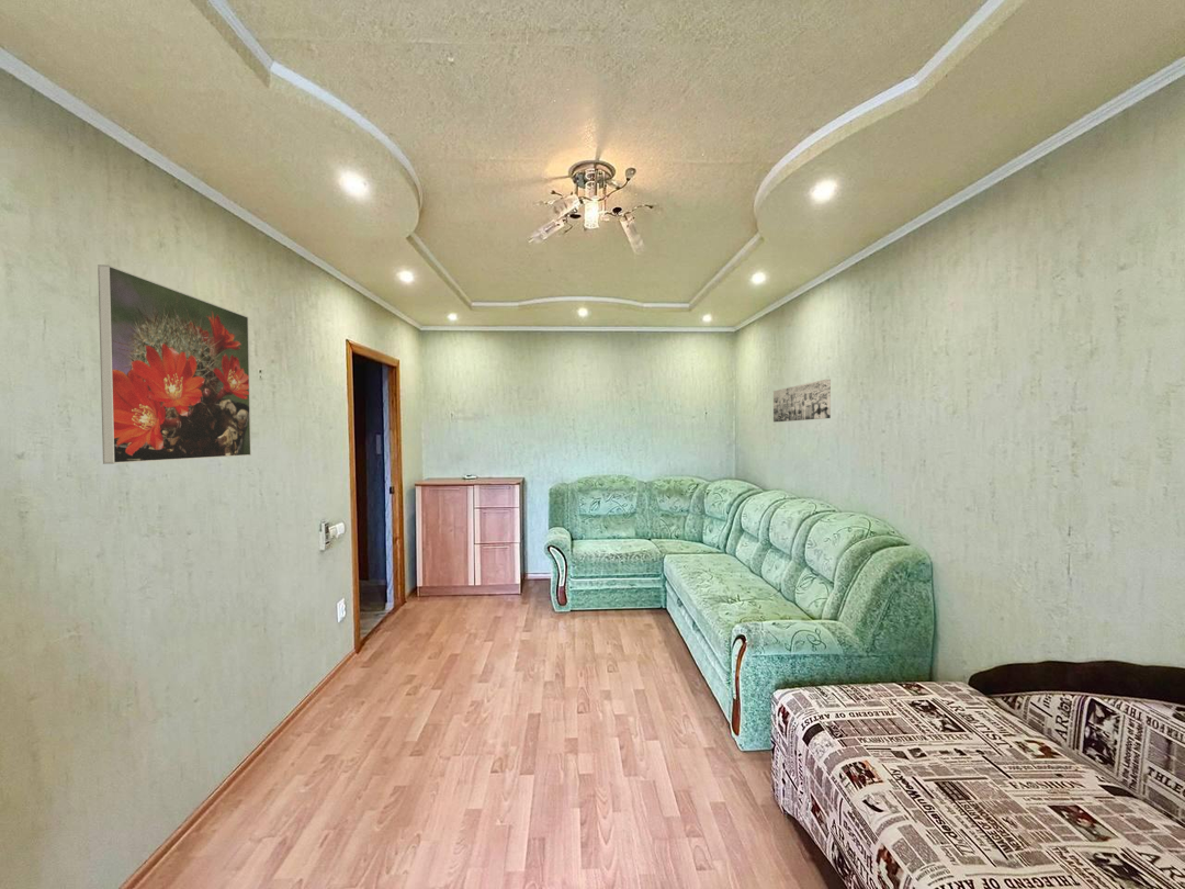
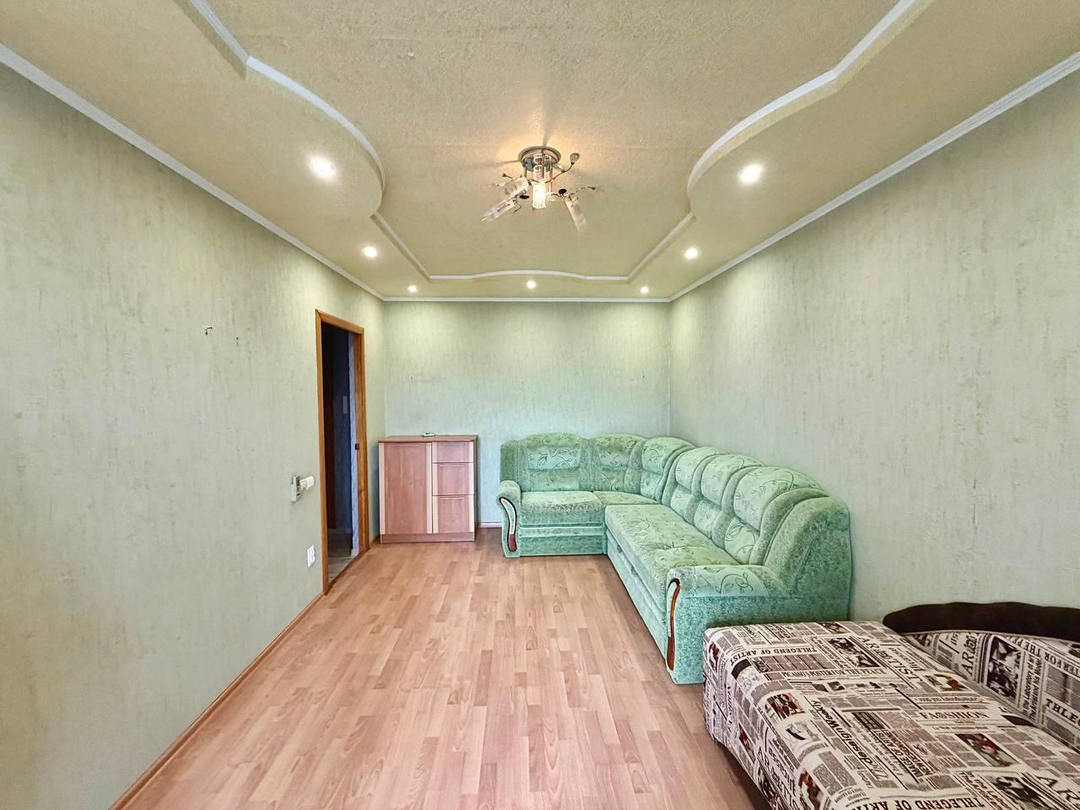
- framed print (188, 376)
- wall art (798, 403)
